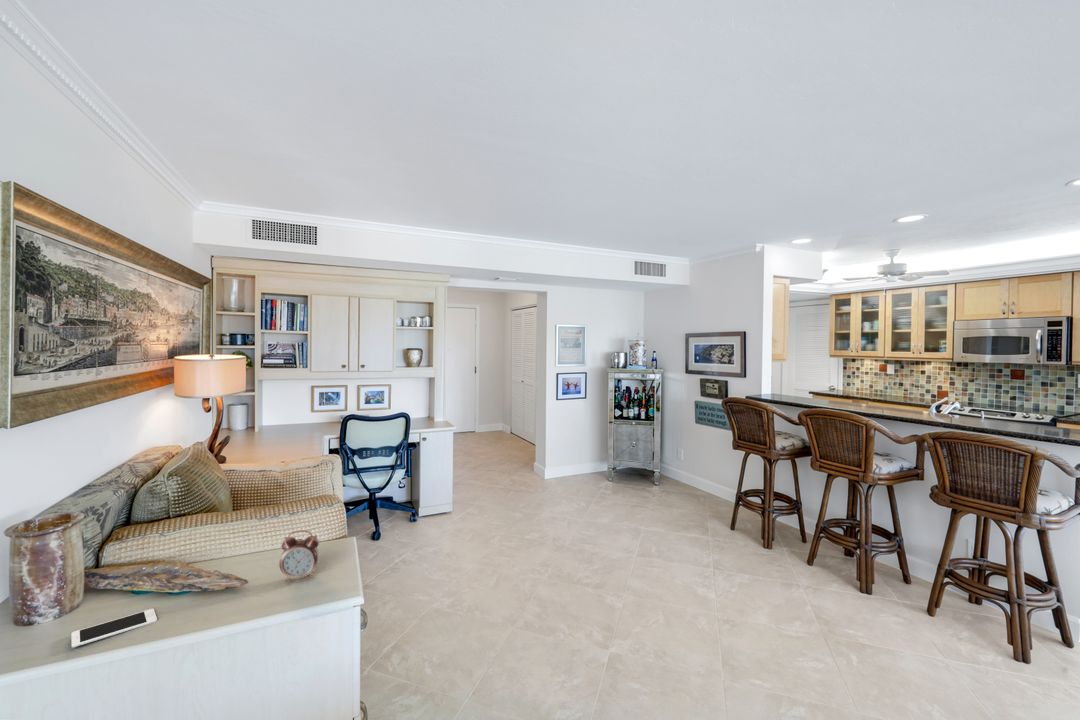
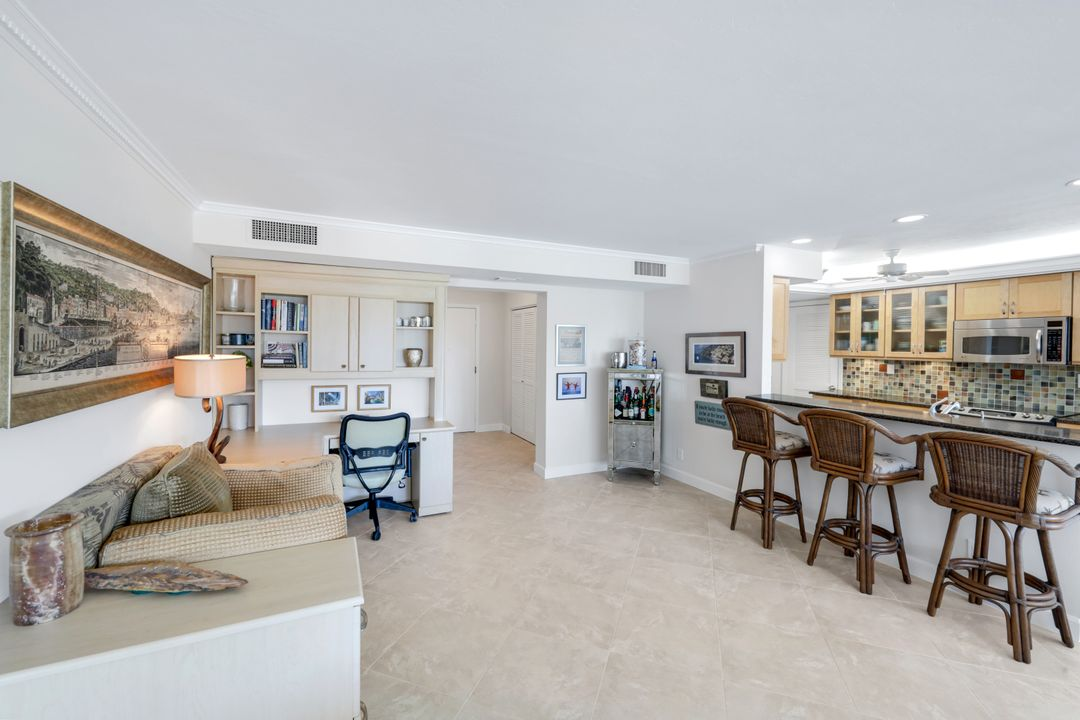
- alarm clock (299, 554)
- cell phone (115, 626)
